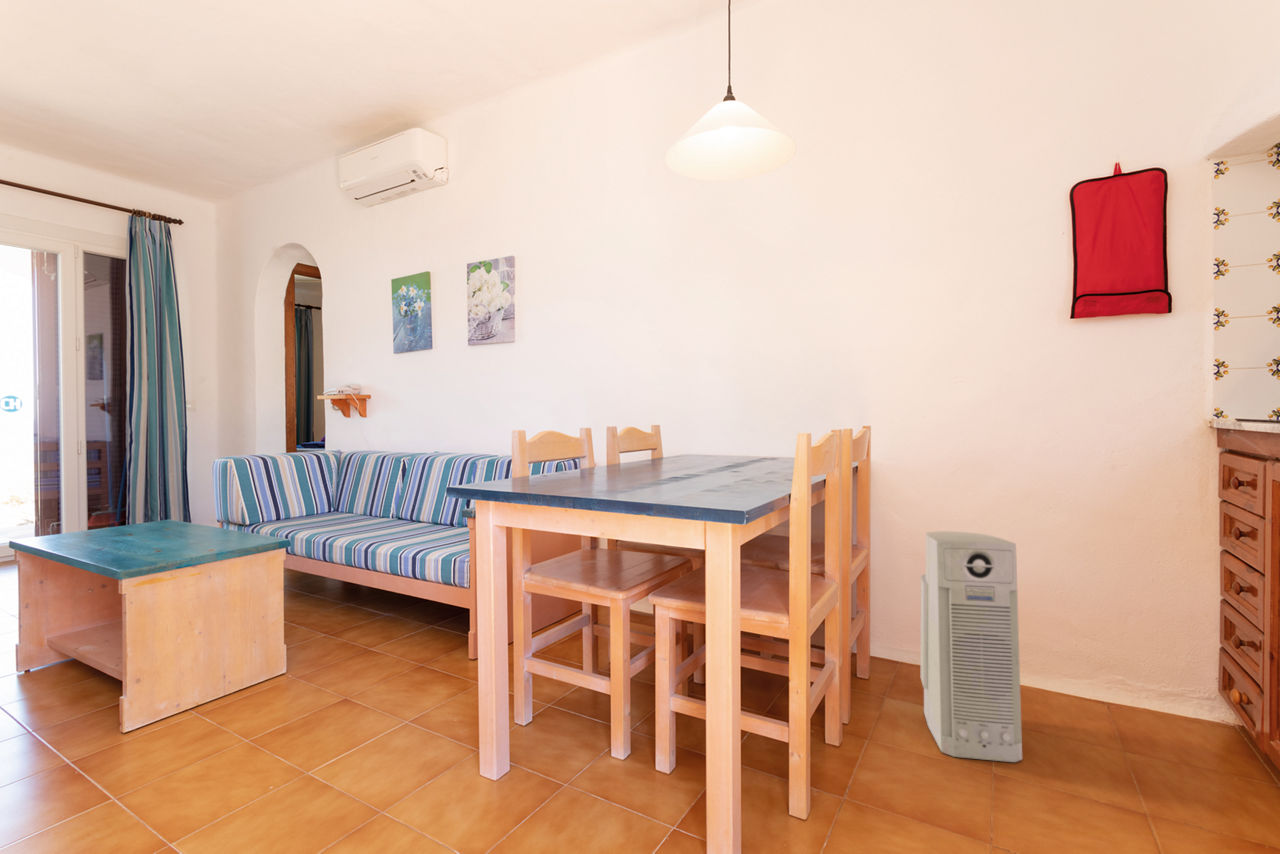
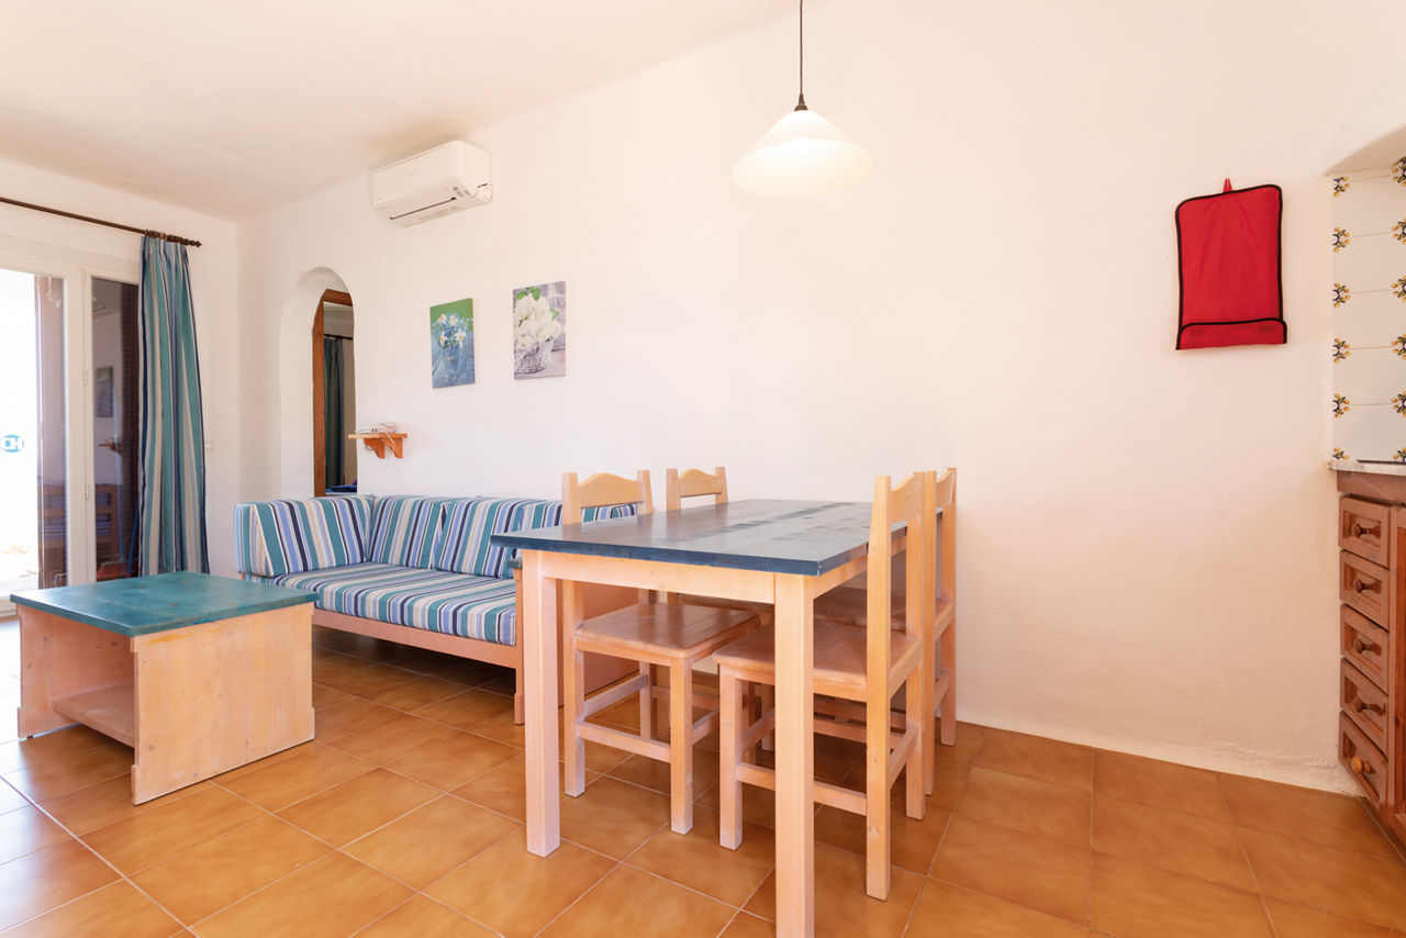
- air purifier (964, 633)
